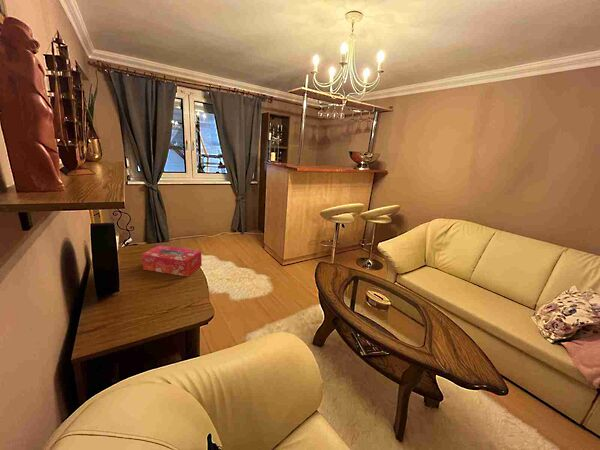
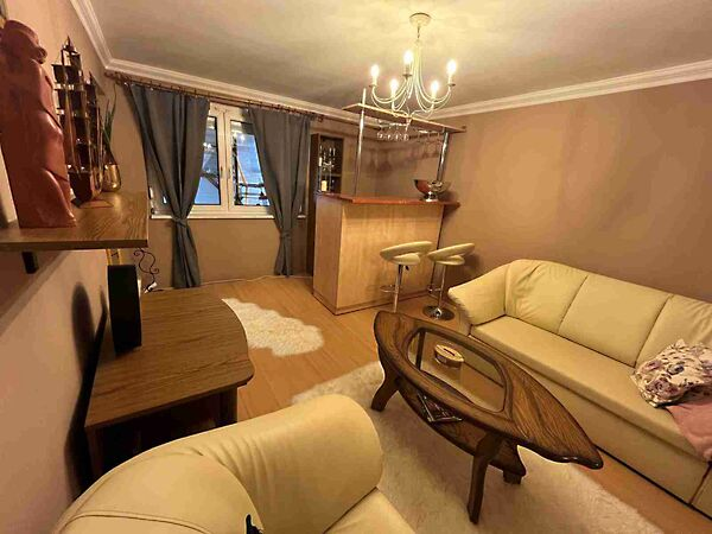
- tissue box (173, 260)
